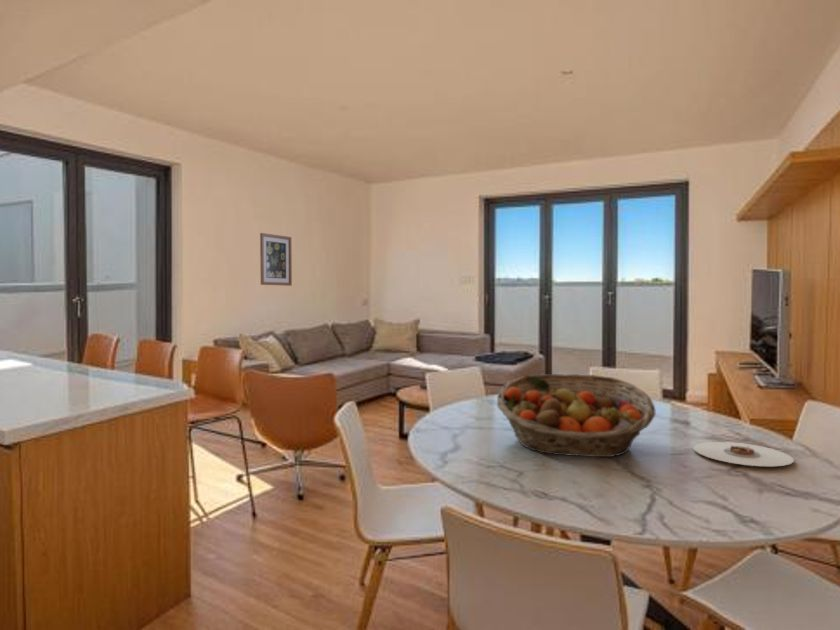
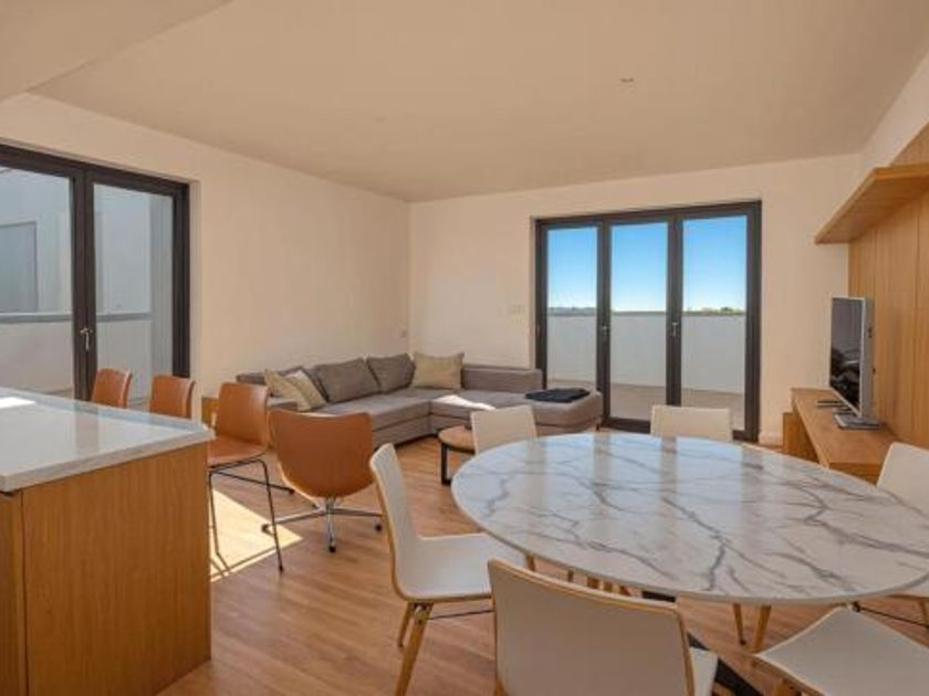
- plate (741, 449)
- wall art (276, 260)
- fruit basket (572, 412)
